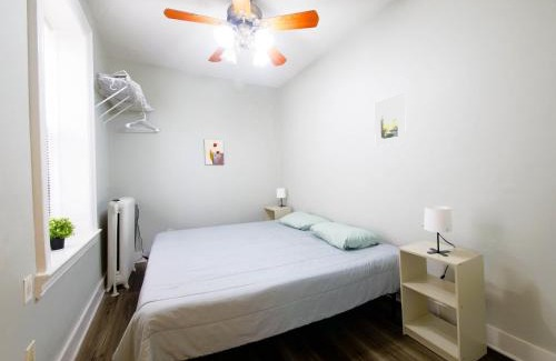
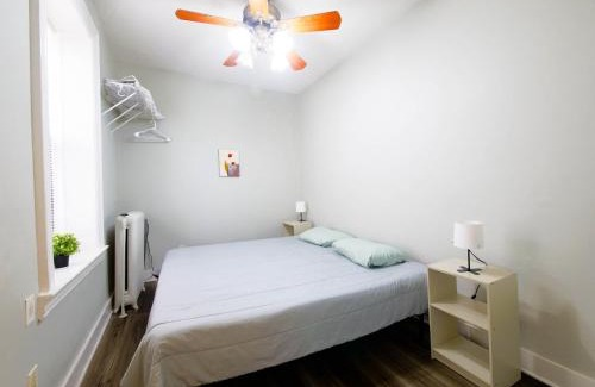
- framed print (388, 121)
